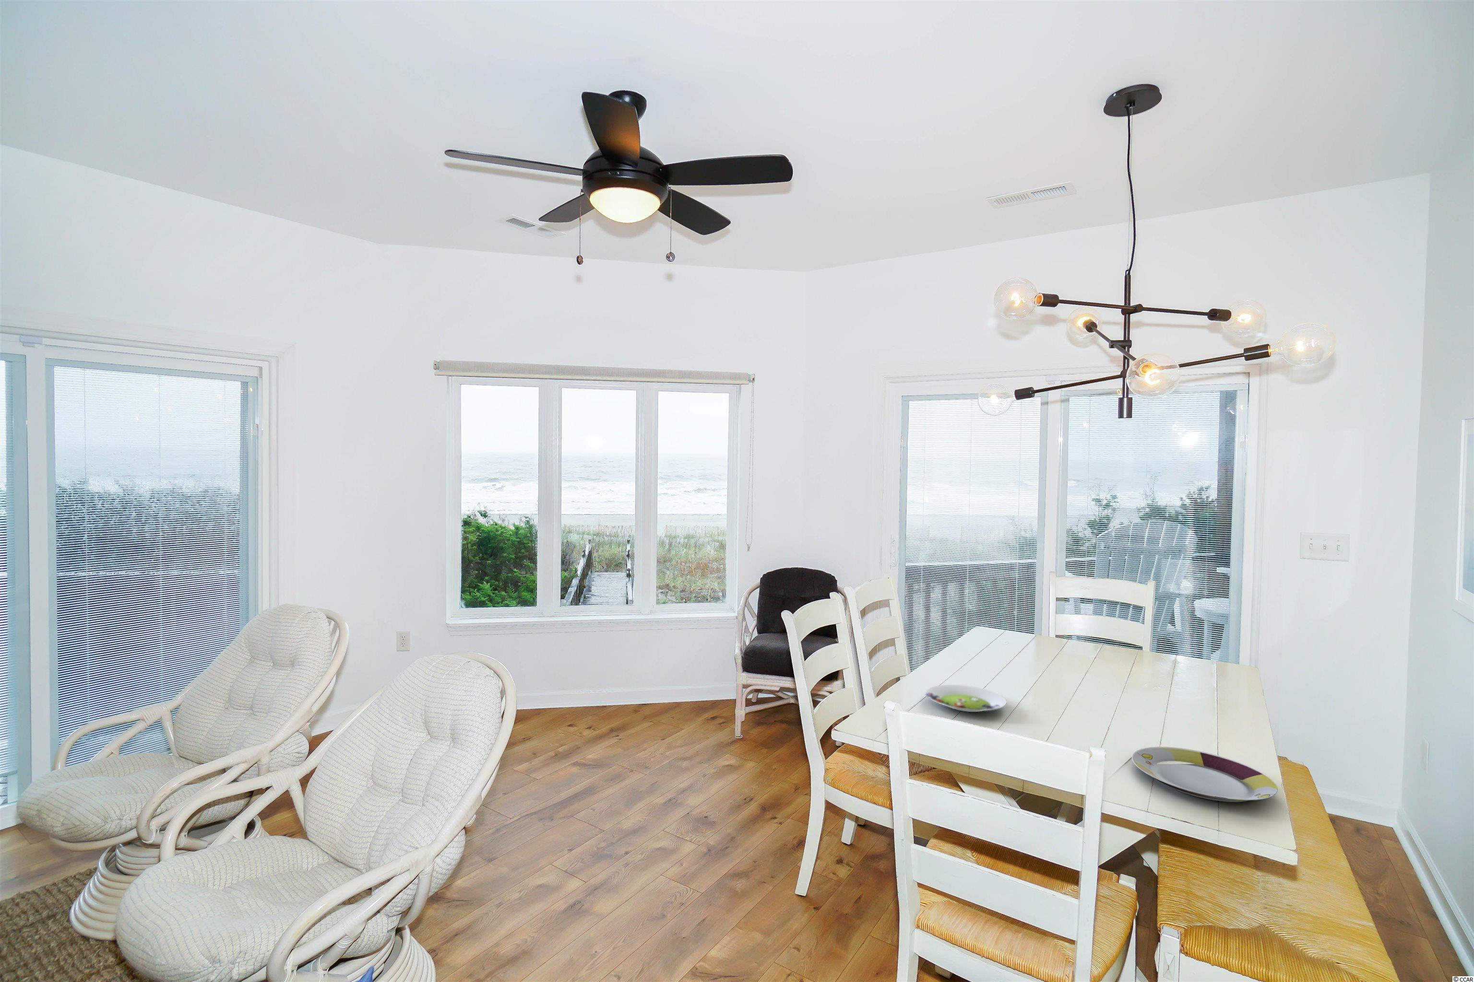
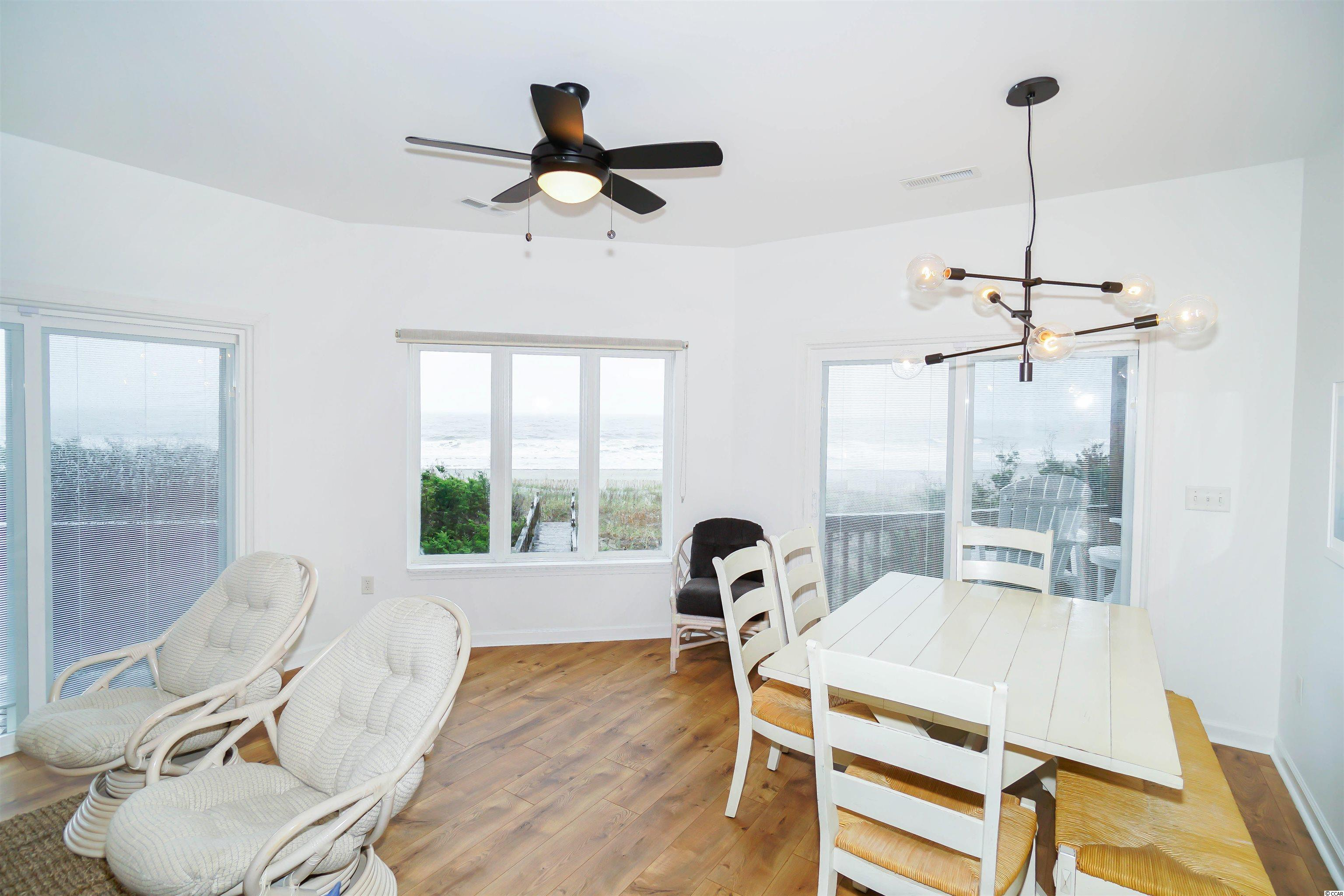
- plate (1201, 775)
- salad plate (965, 698)
